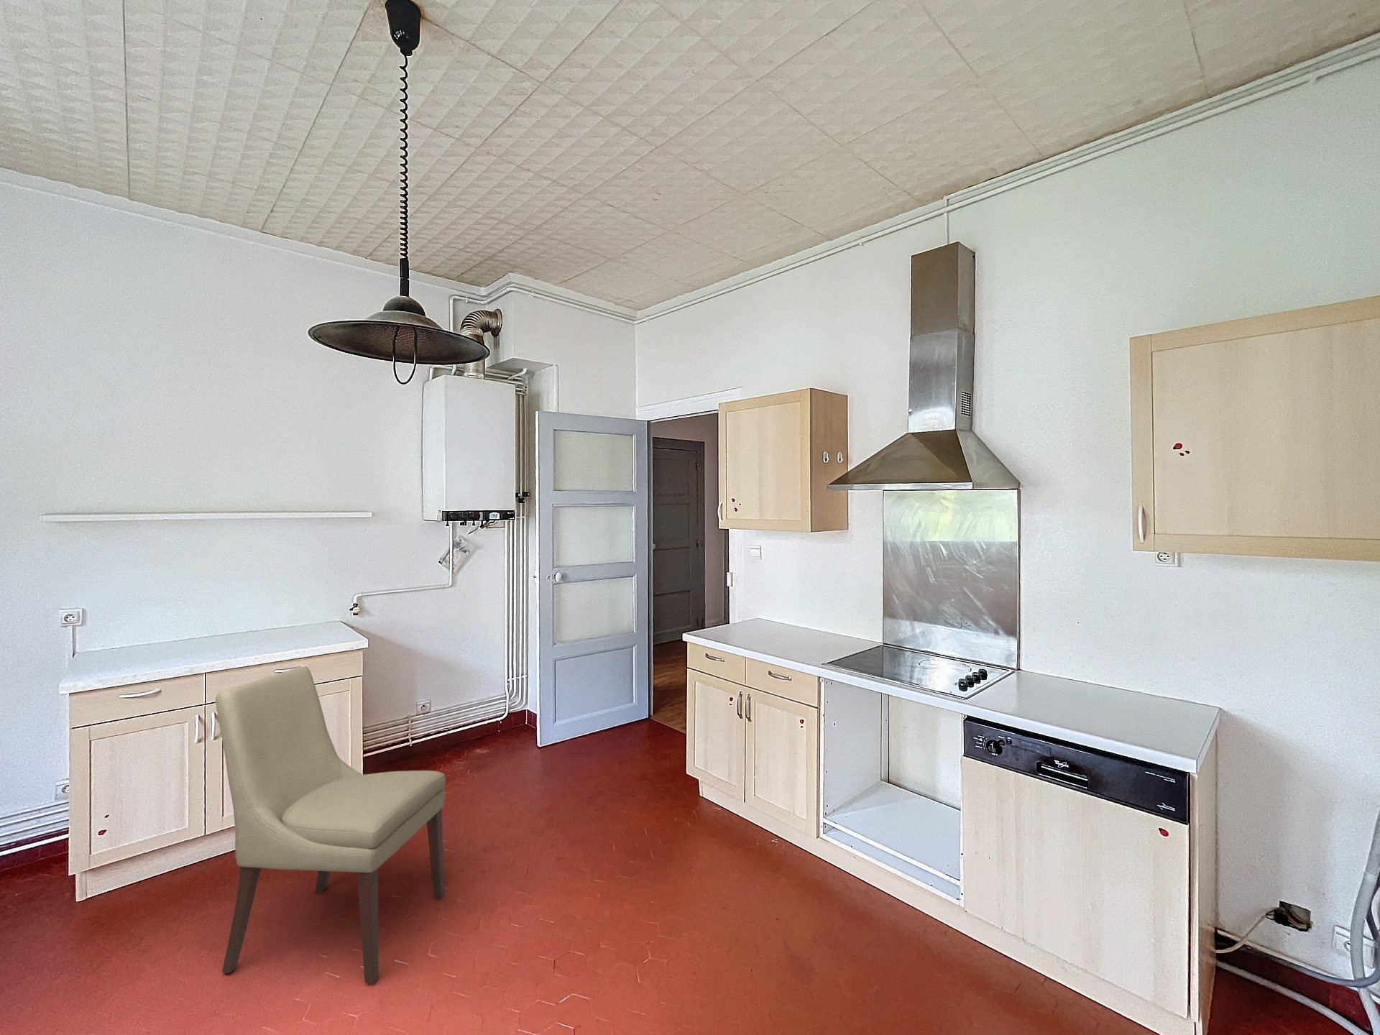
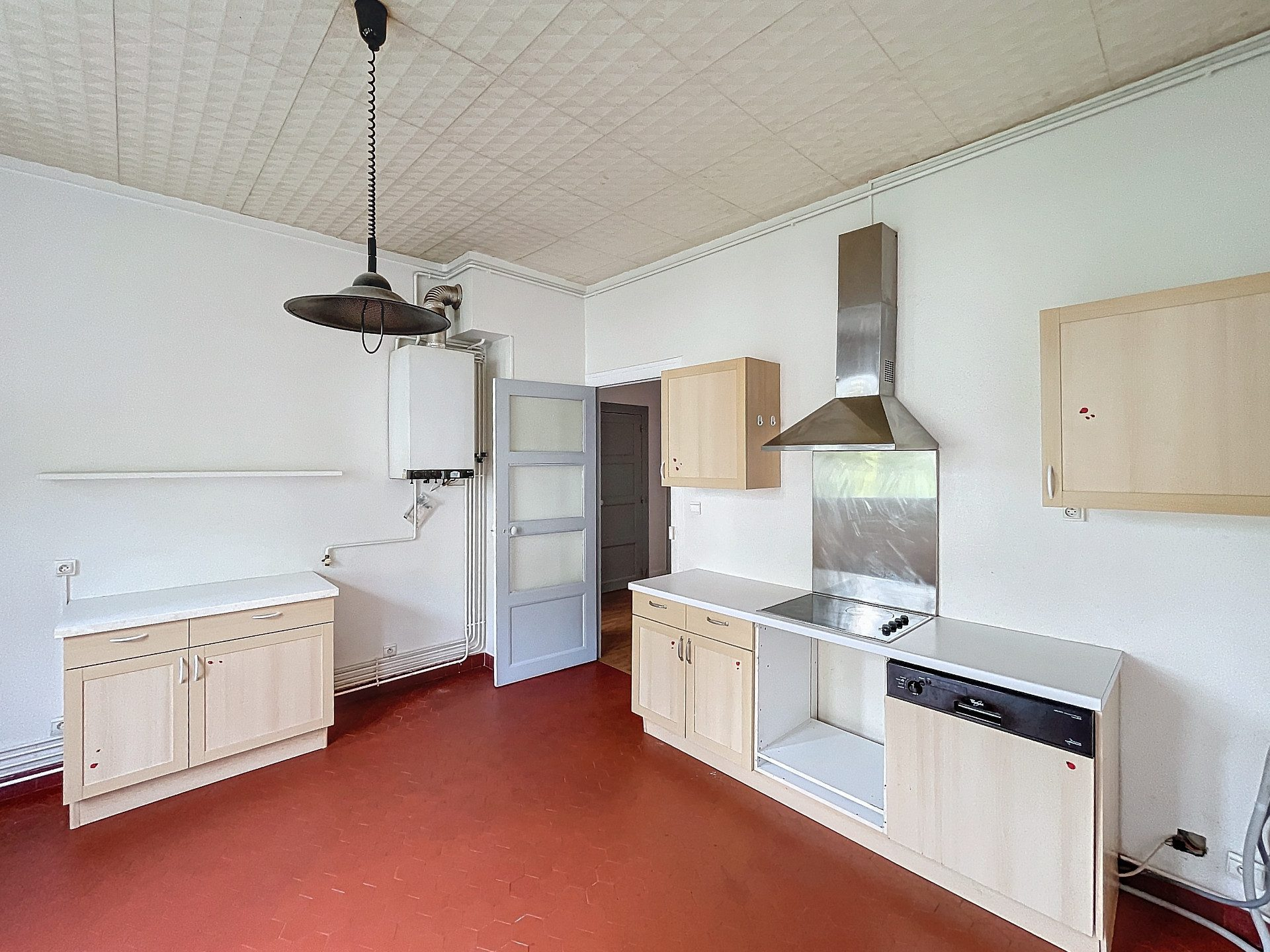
- chair (334, 805)
